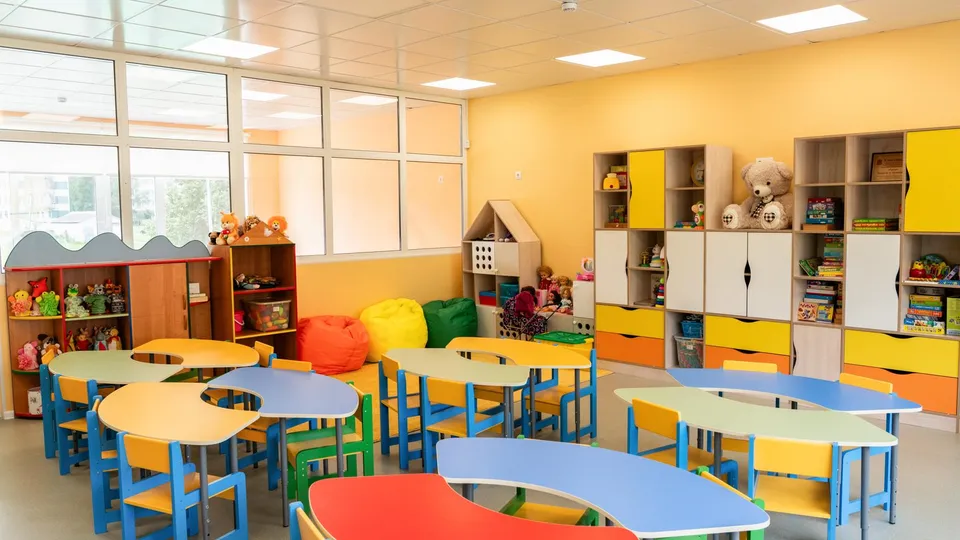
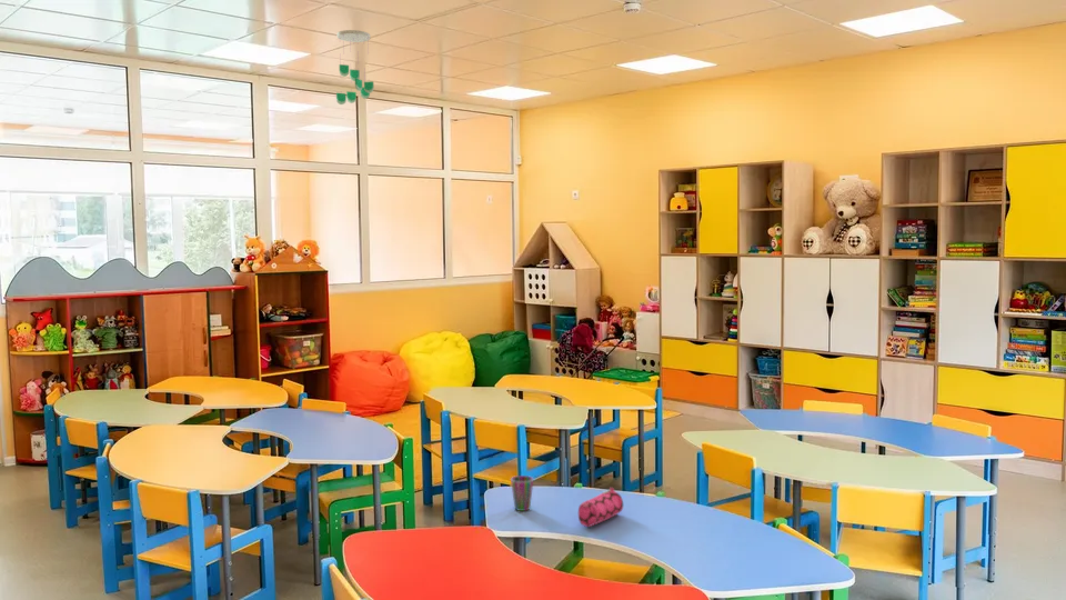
+ pencil case (600, 507)
+ ceiling mobile (354, 70)
+ cup (522, 493)
